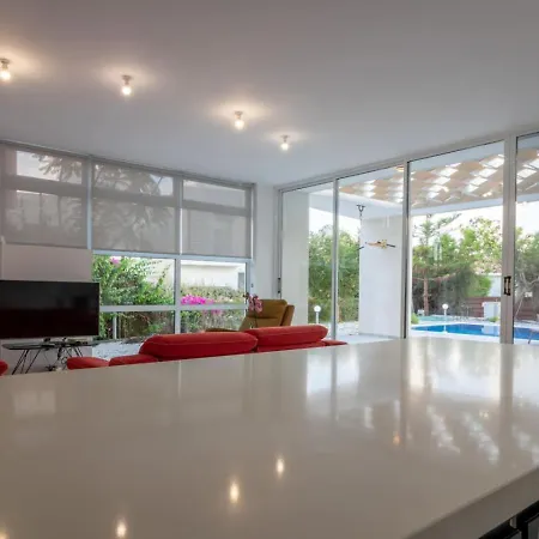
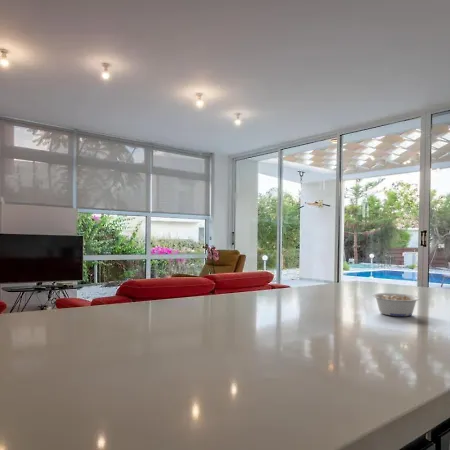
+ legume (395, 303)
